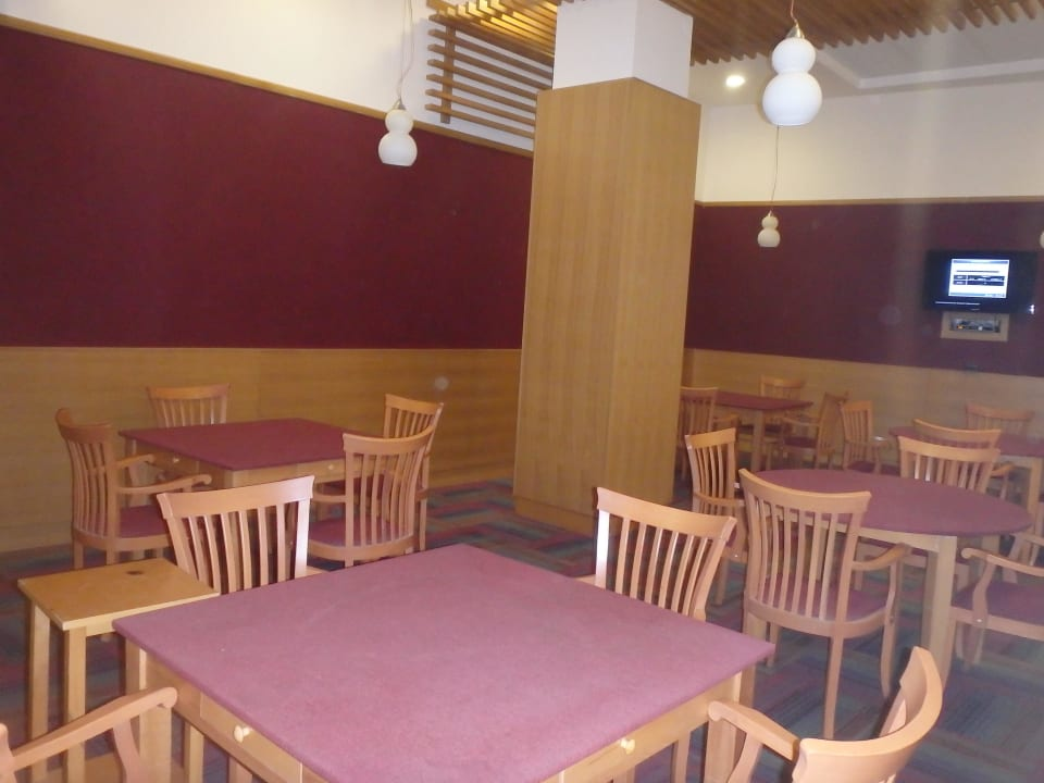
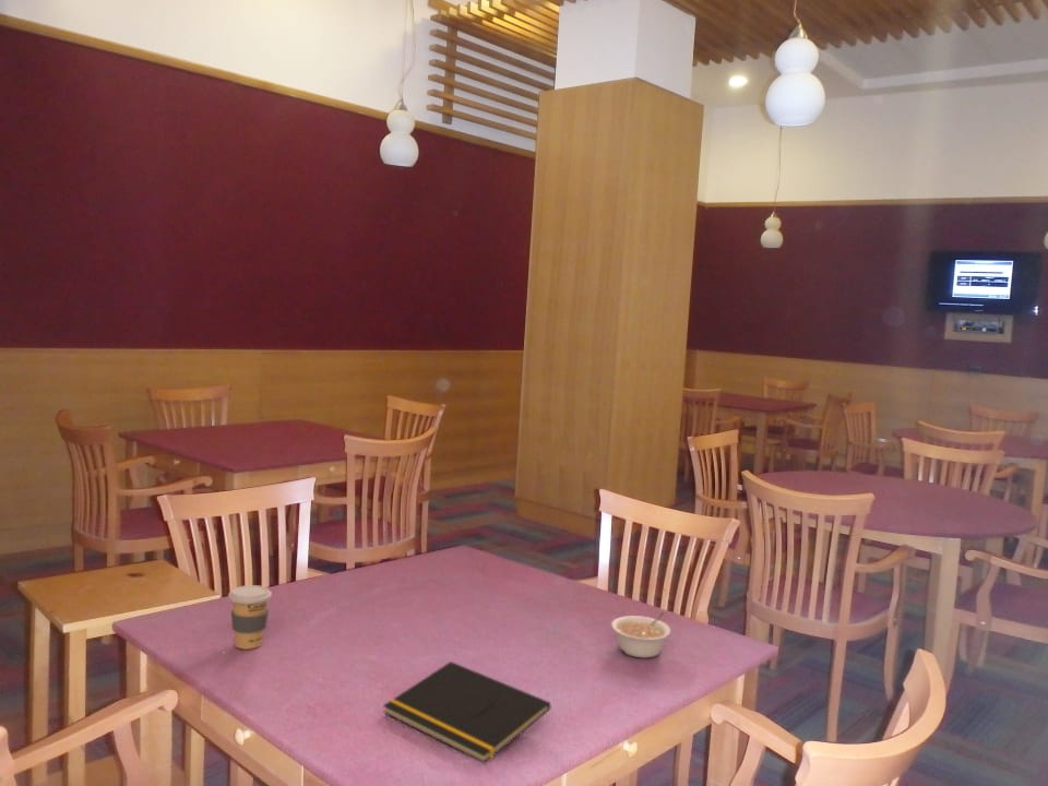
+ notepad (466, 707)
+ legume (640, 634)
+ coffee cup (249, 617)
